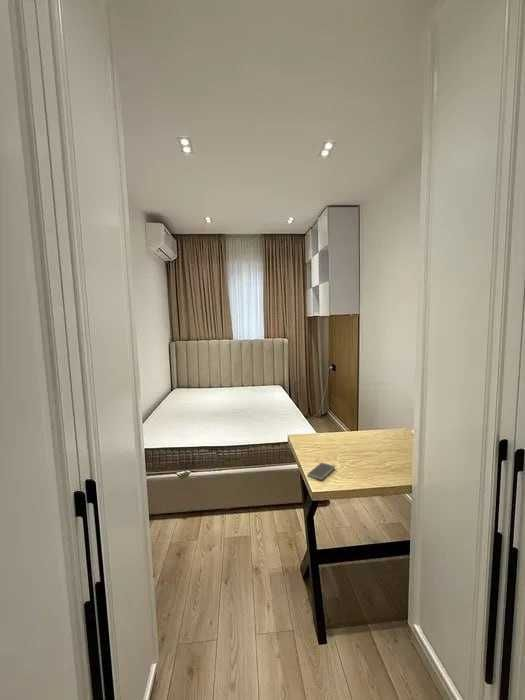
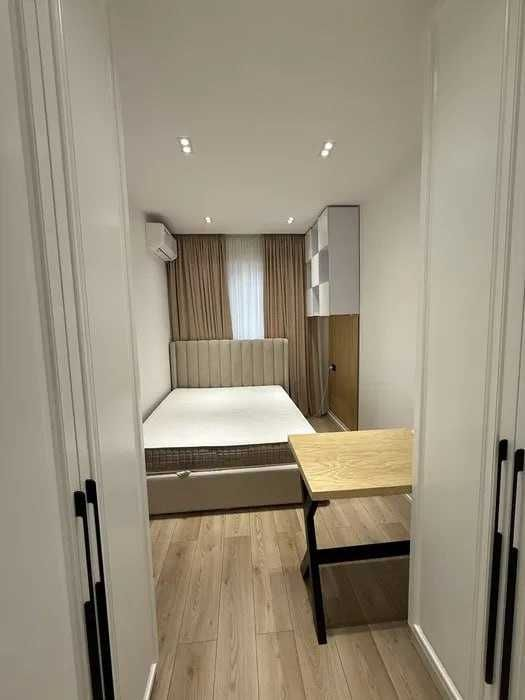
- smartphone (321, 470)
